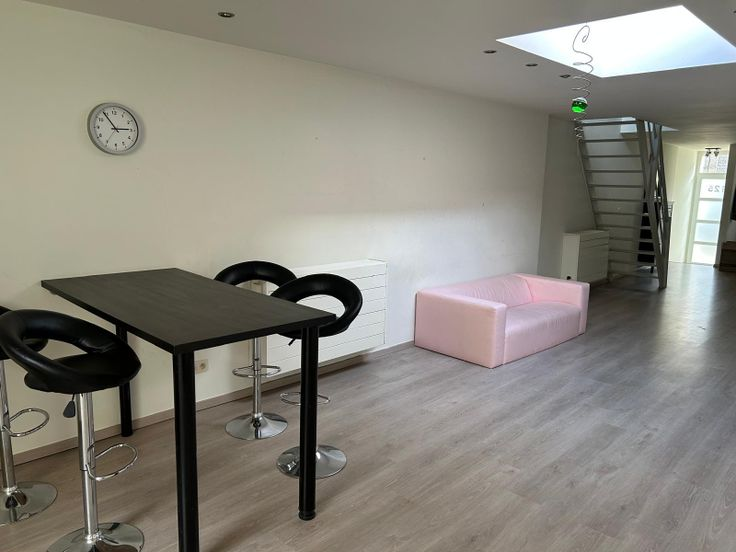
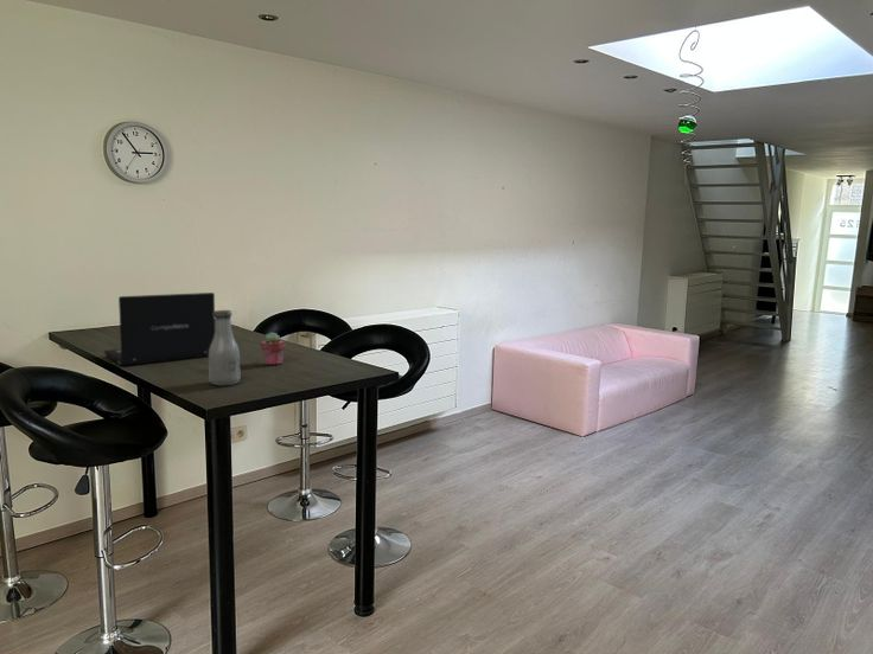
+ laptop (159, 323)
+ potted succulent (273, 347)
+ bottle (223, 347)
